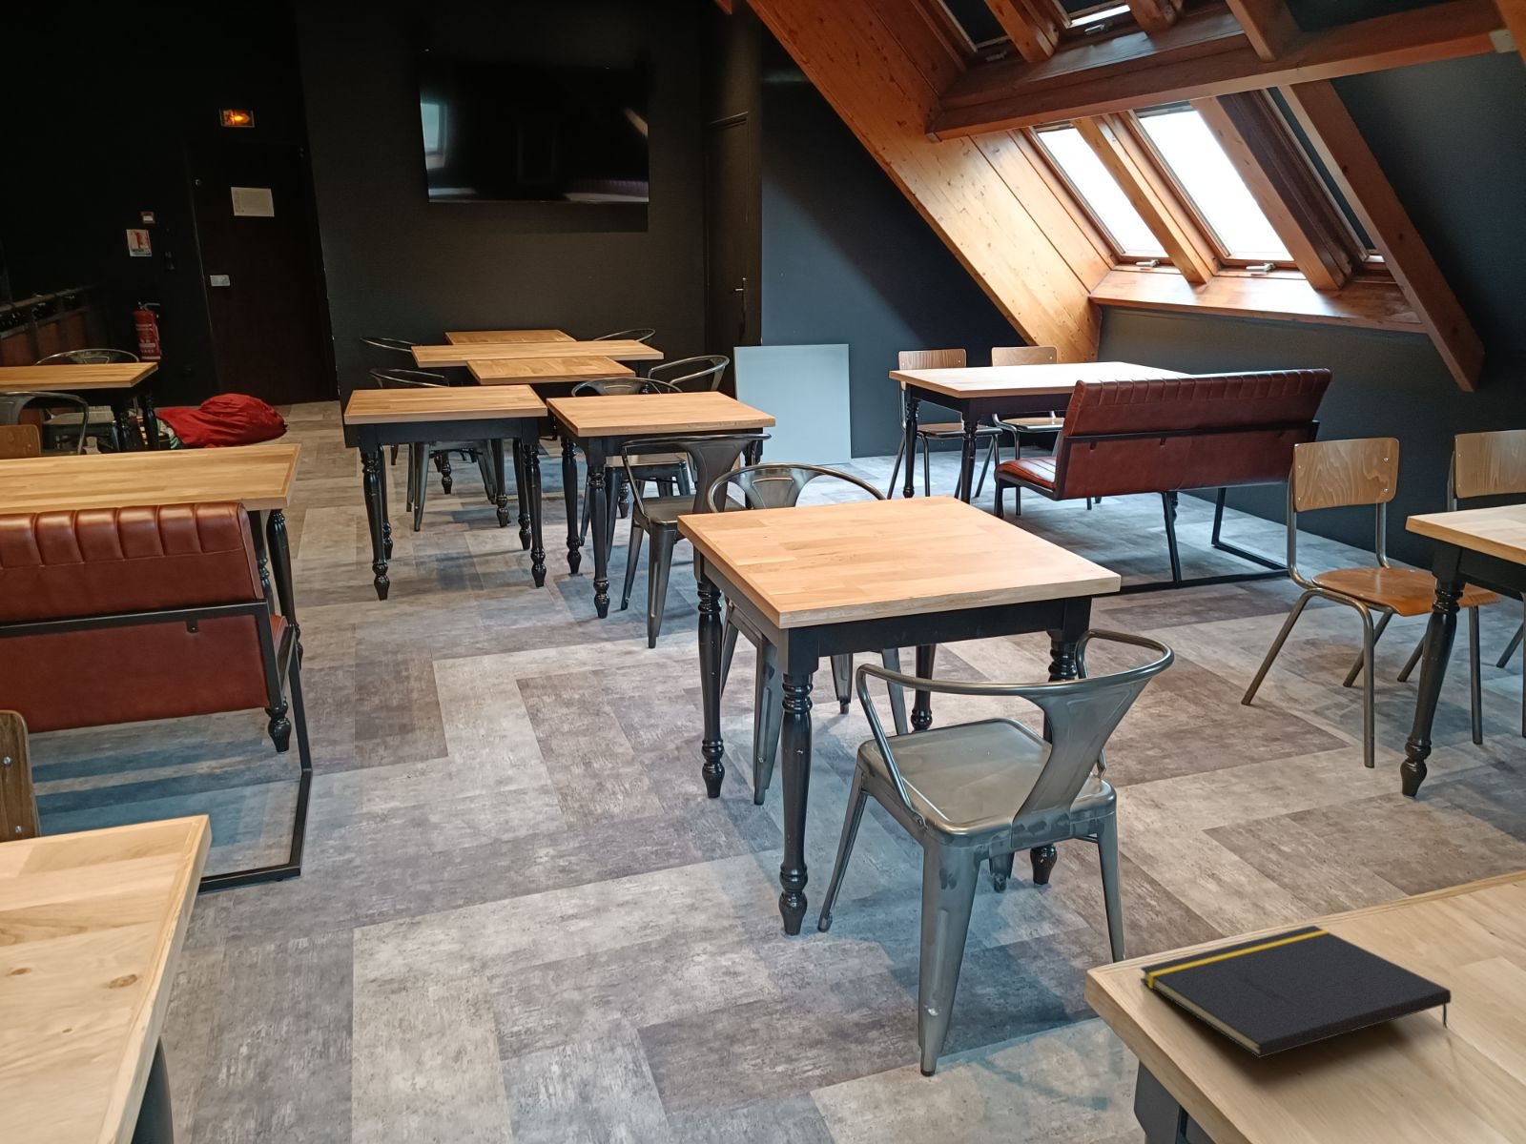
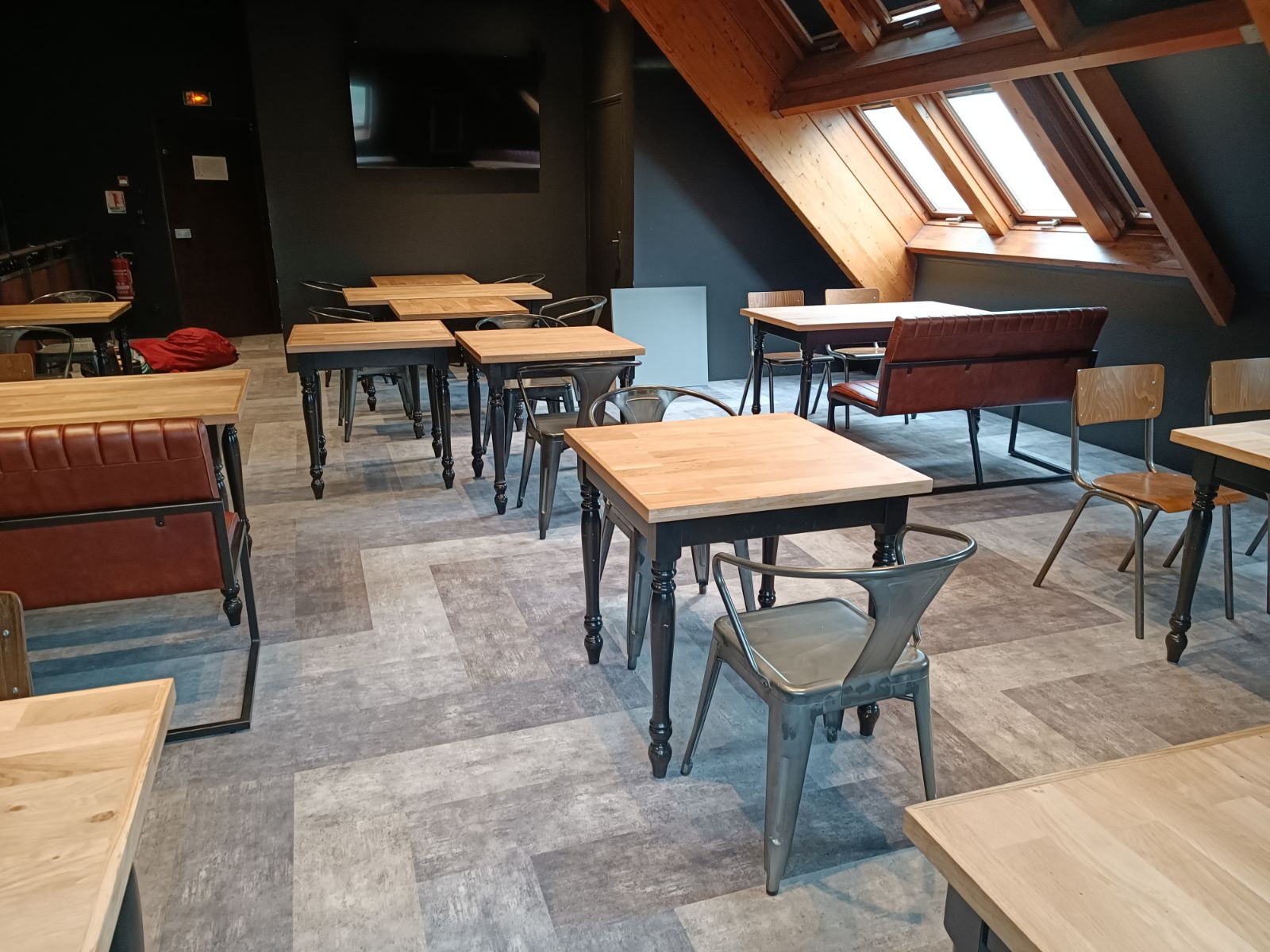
- notepad (1289, 985)
